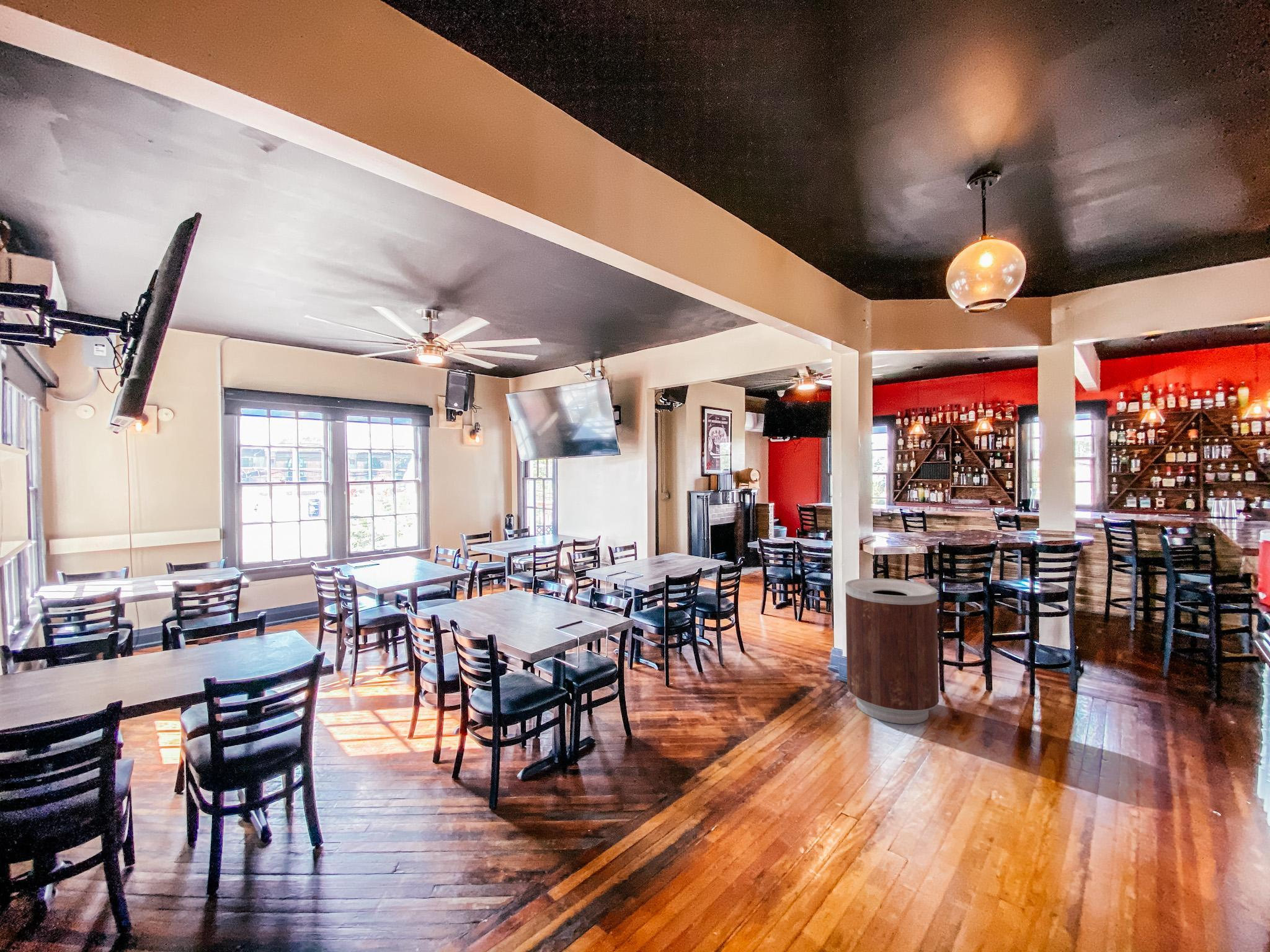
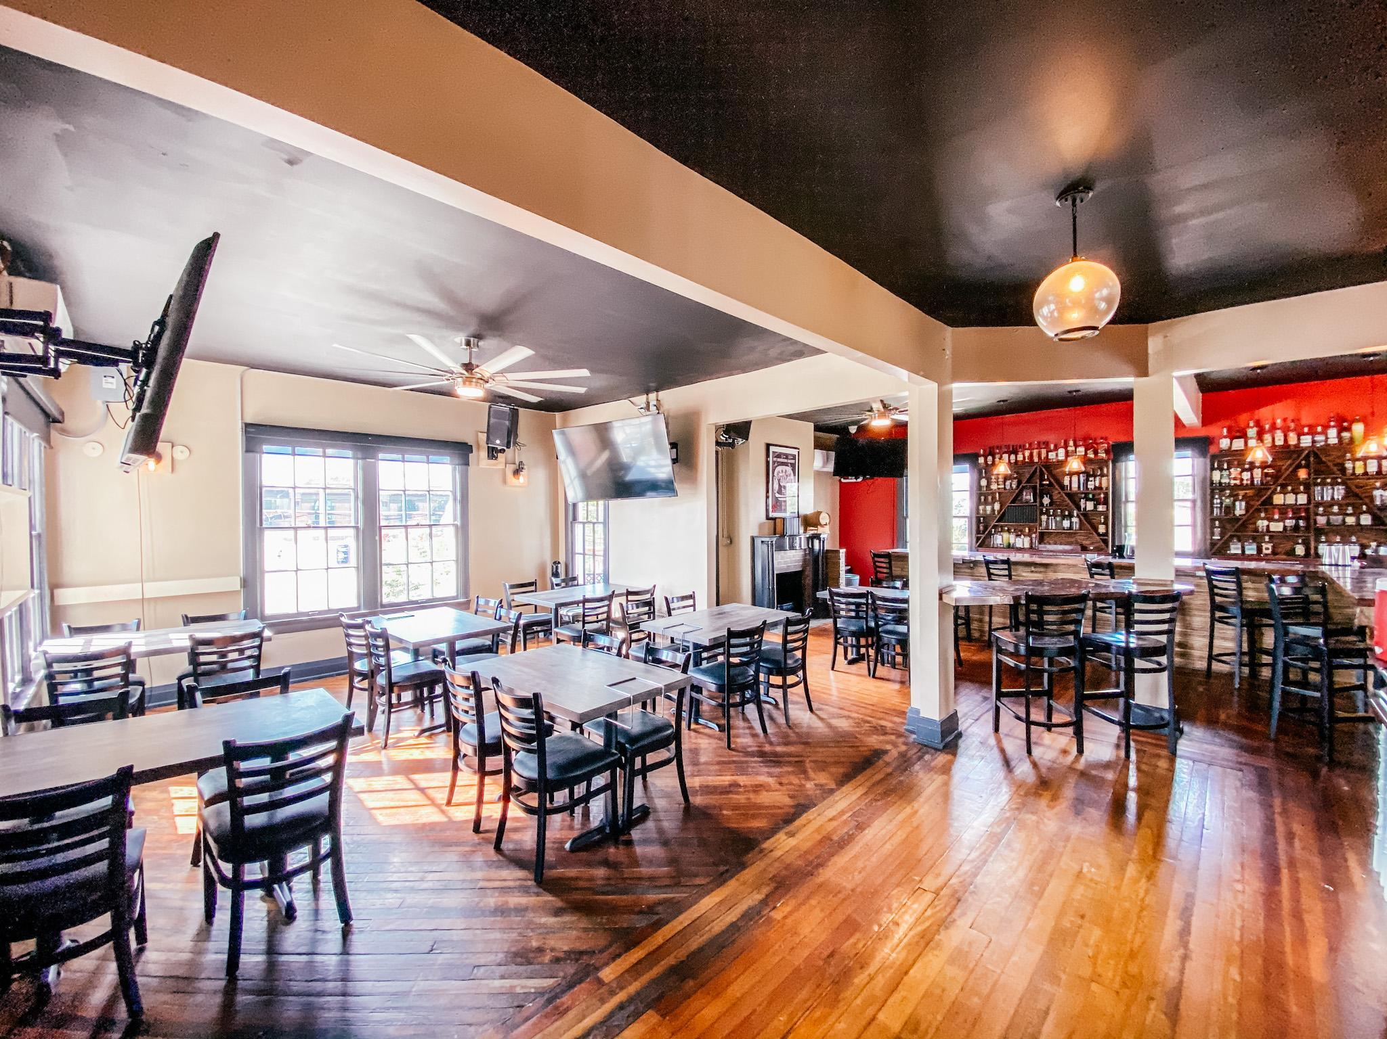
- trash can (890, 647)
